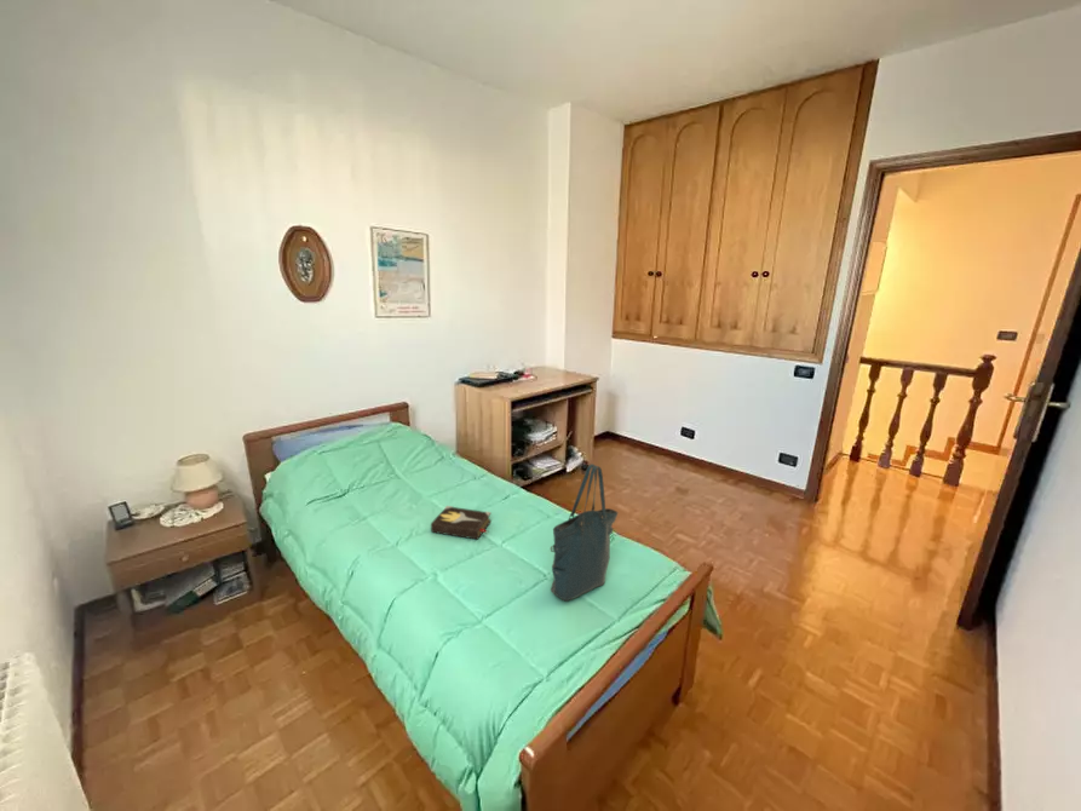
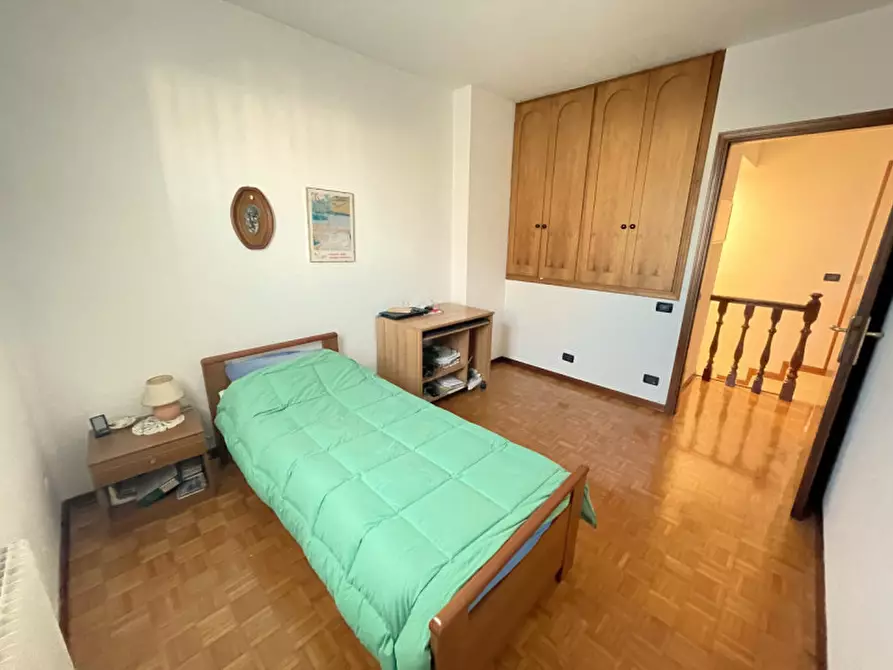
- hardback book (461, 520)
- tote bag (585, 527)
